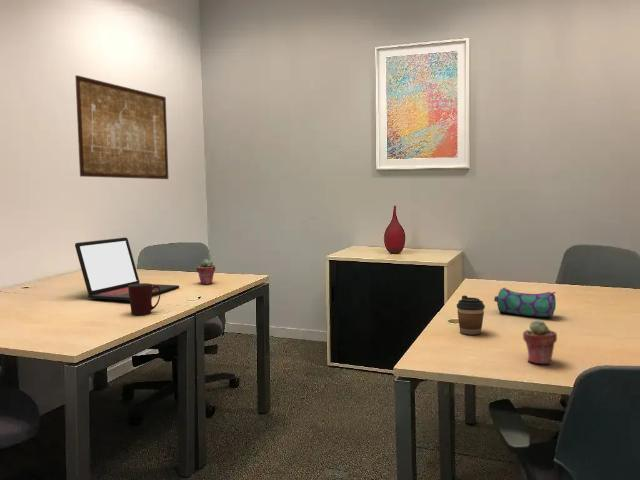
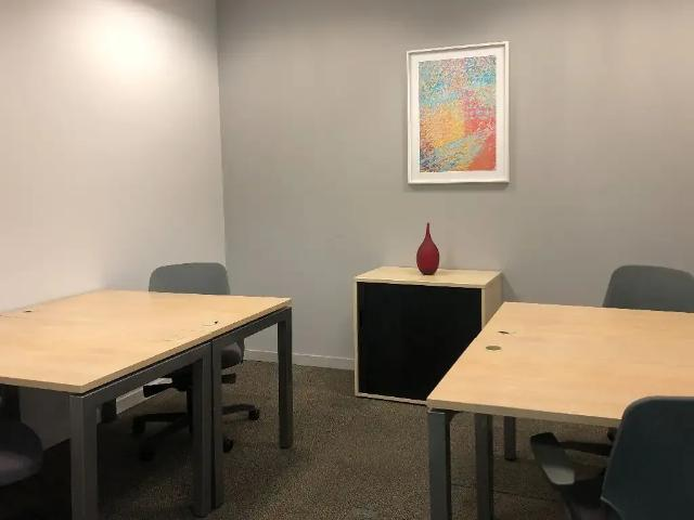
- potted succulent (539, 341)
- pencil case (525, 301)
- wall art (126, 132)
- potted succulent (206, 271)
- coffee cup (470, 314)
- laptop (129, 266)
- mug (144, 298)
